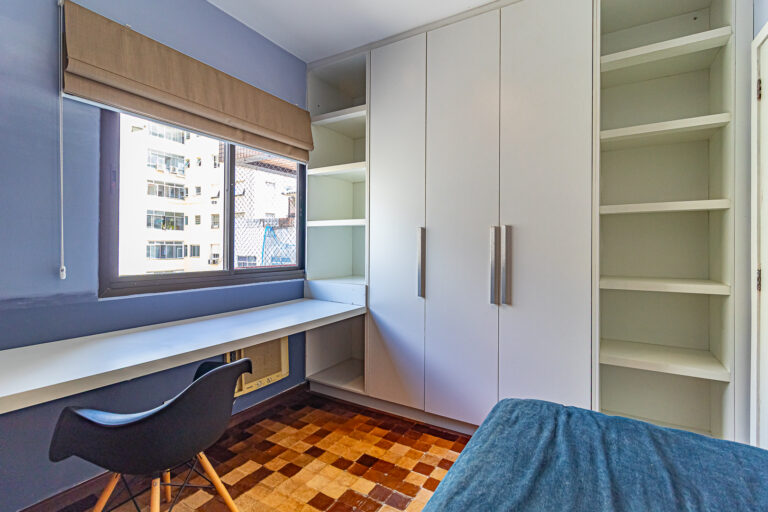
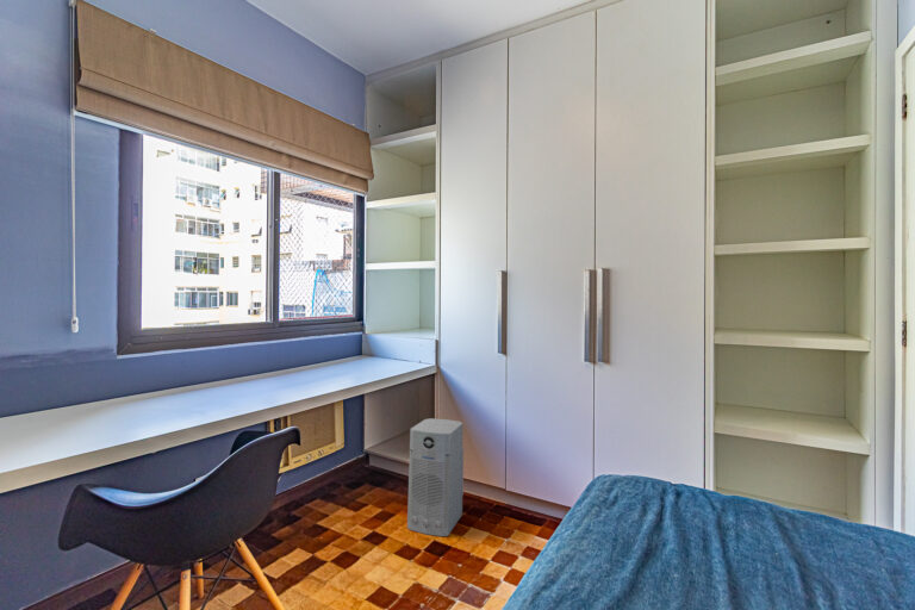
+ air purifier (436, 472)
